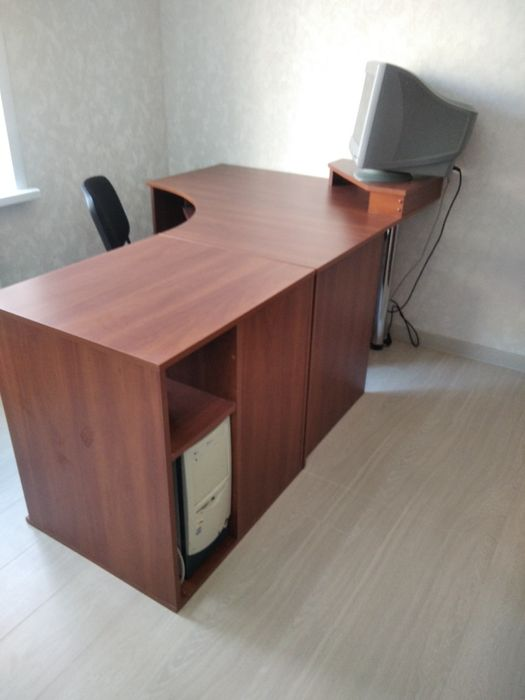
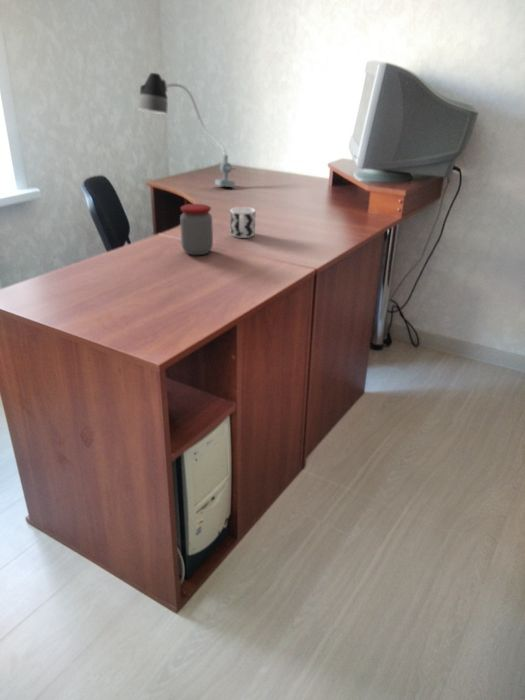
+ jar (196, 229)
+ cup (242, 223)
+ desk lamp (202, 126)
